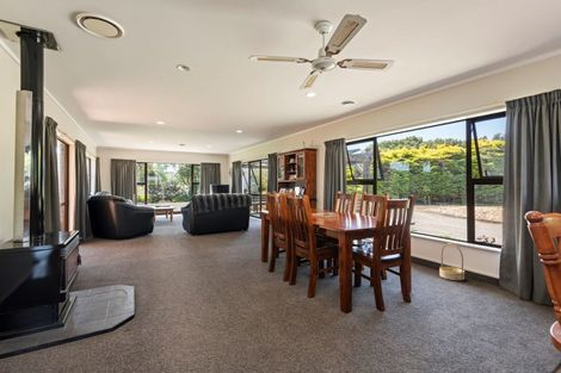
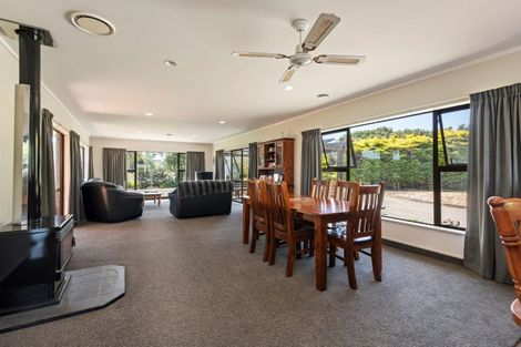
- basket (451, 267)
